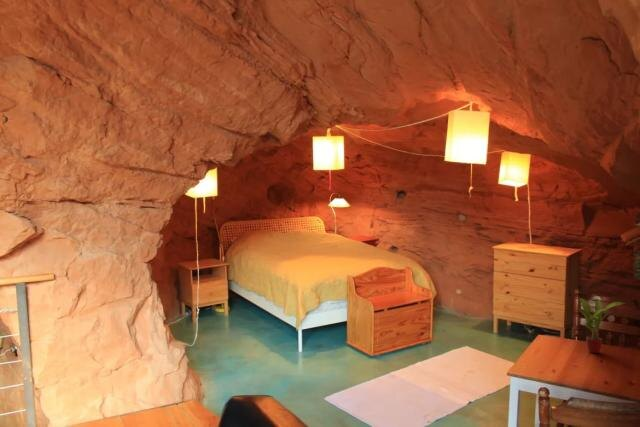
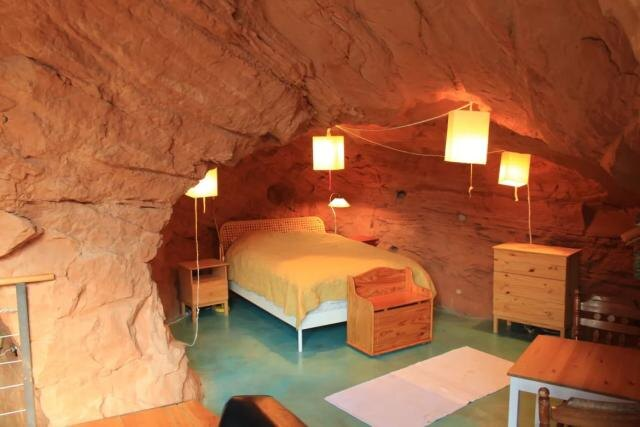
- potted plant (598, 327)
